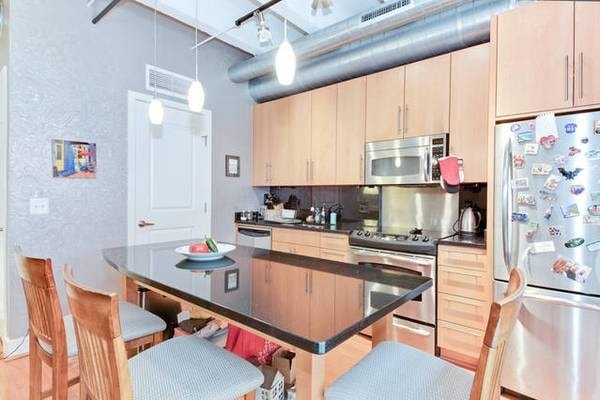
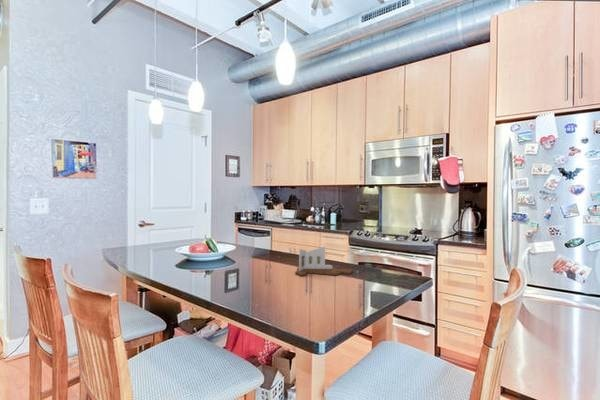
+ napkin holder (321, 259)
